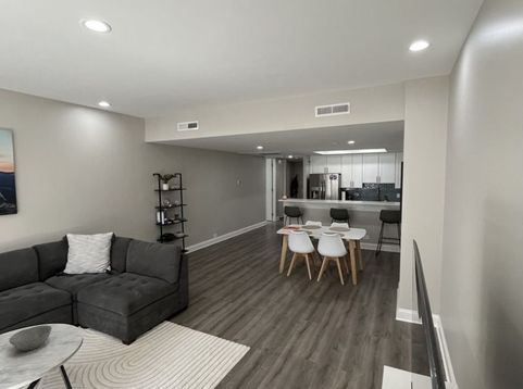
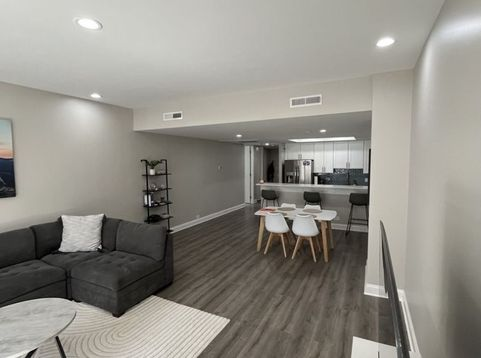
- bowl (32, 339)
